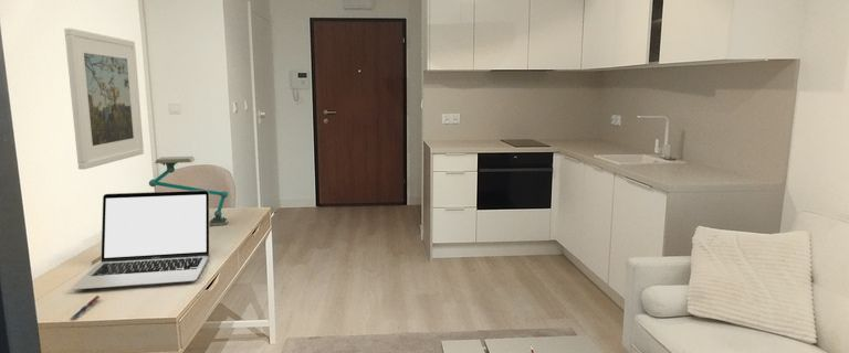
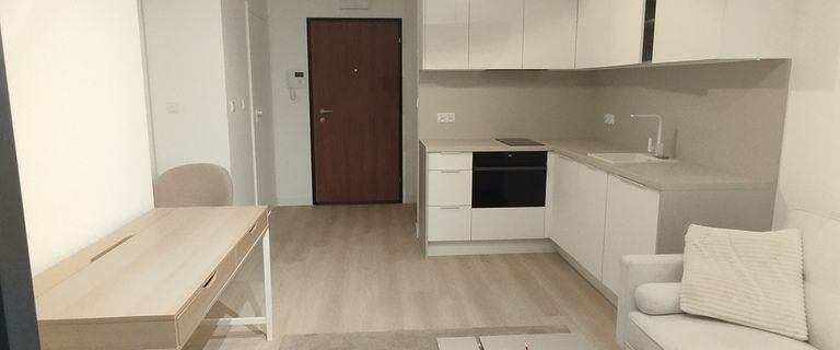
- laptop (146, 235)
- desk lamp (189, 190)
- pen (85, 307)
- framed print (108, 99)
